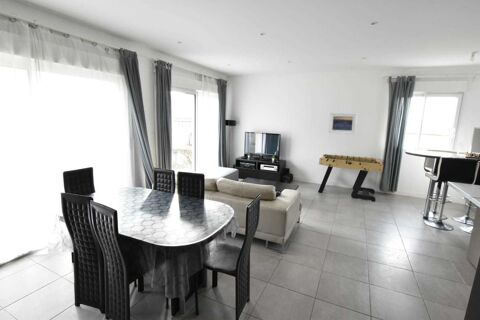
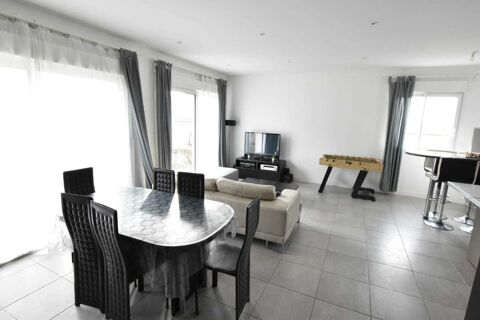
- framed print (342, 123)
